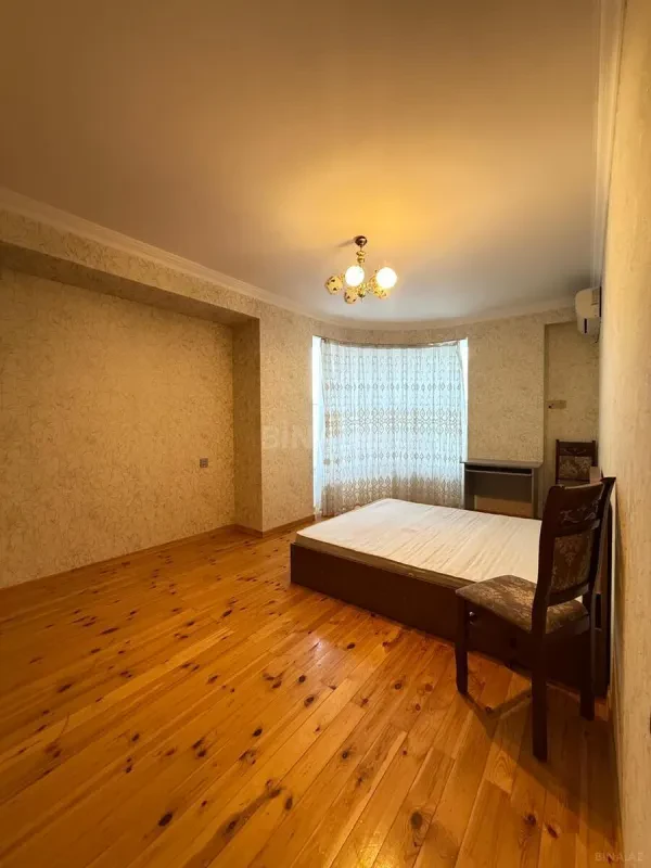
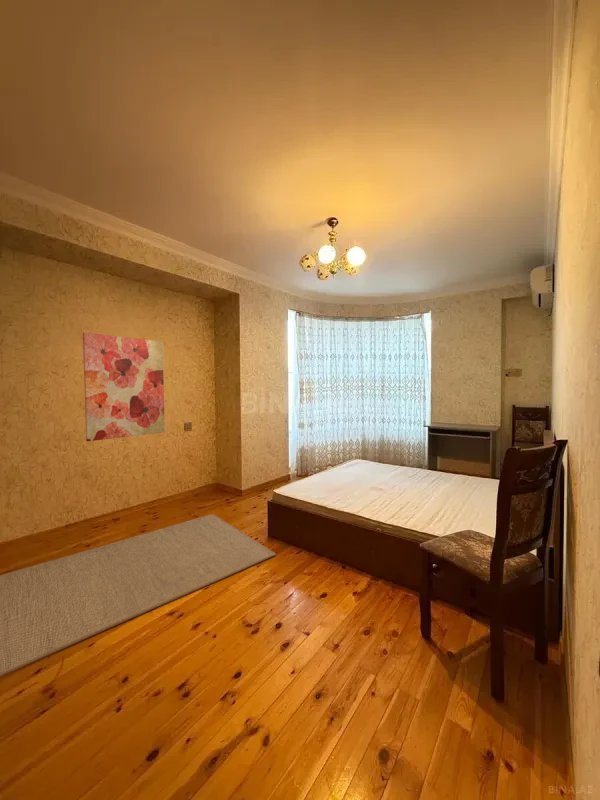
+ rug (140, 566)
+ wall art (127, 387)
